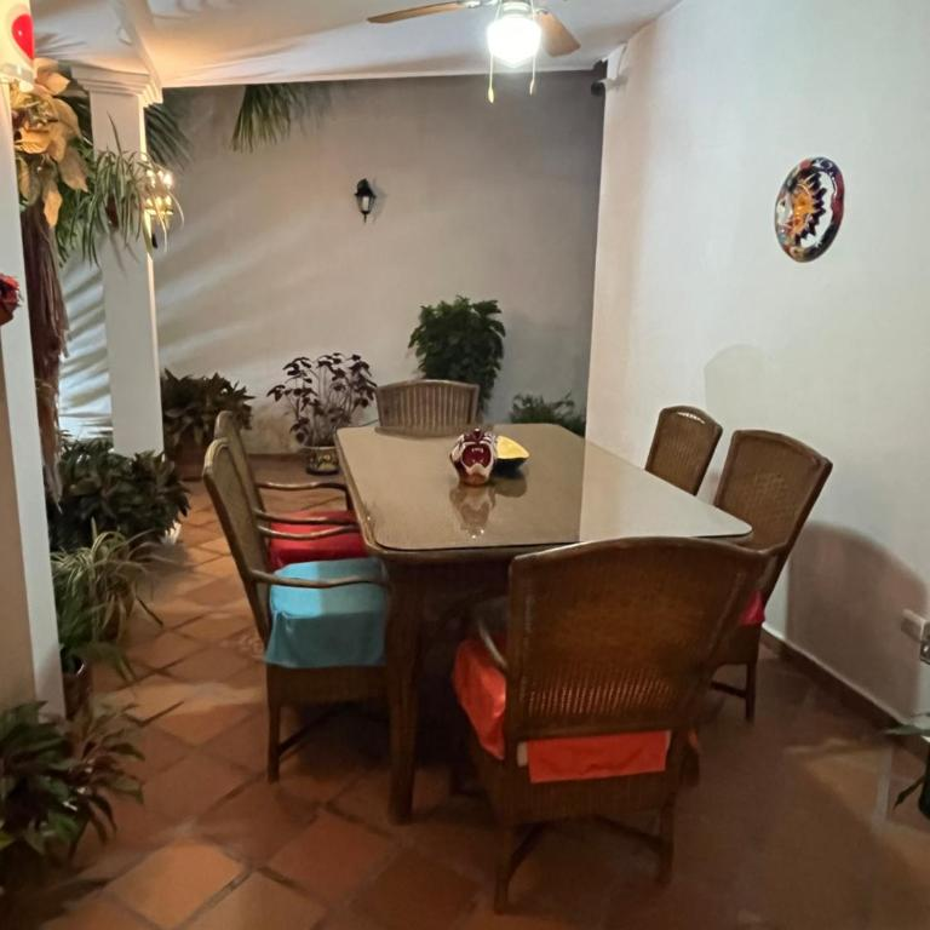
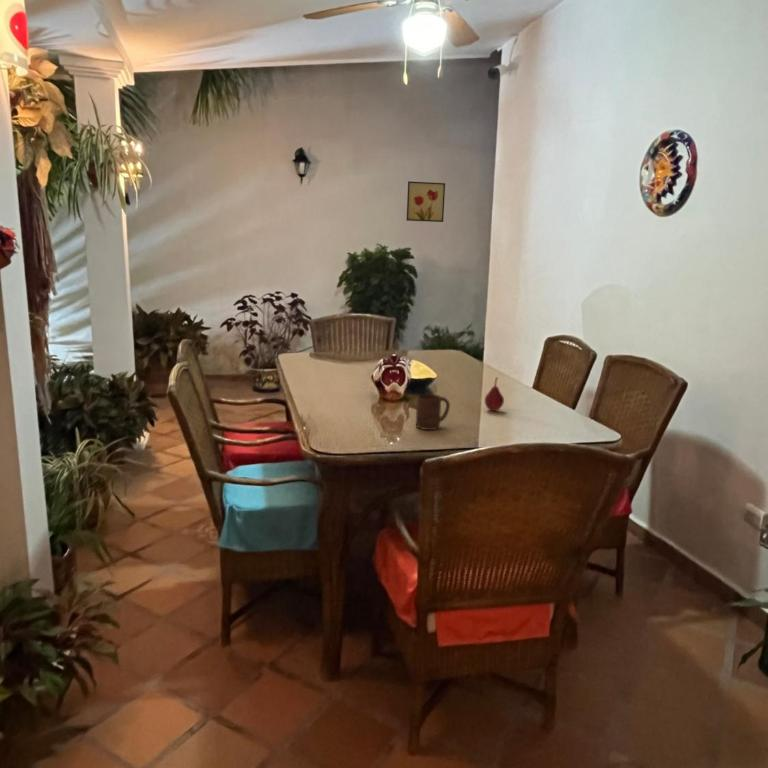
+ wall art (425, 202)
+ cup (431, 411)
+ fruit (494, 394)
